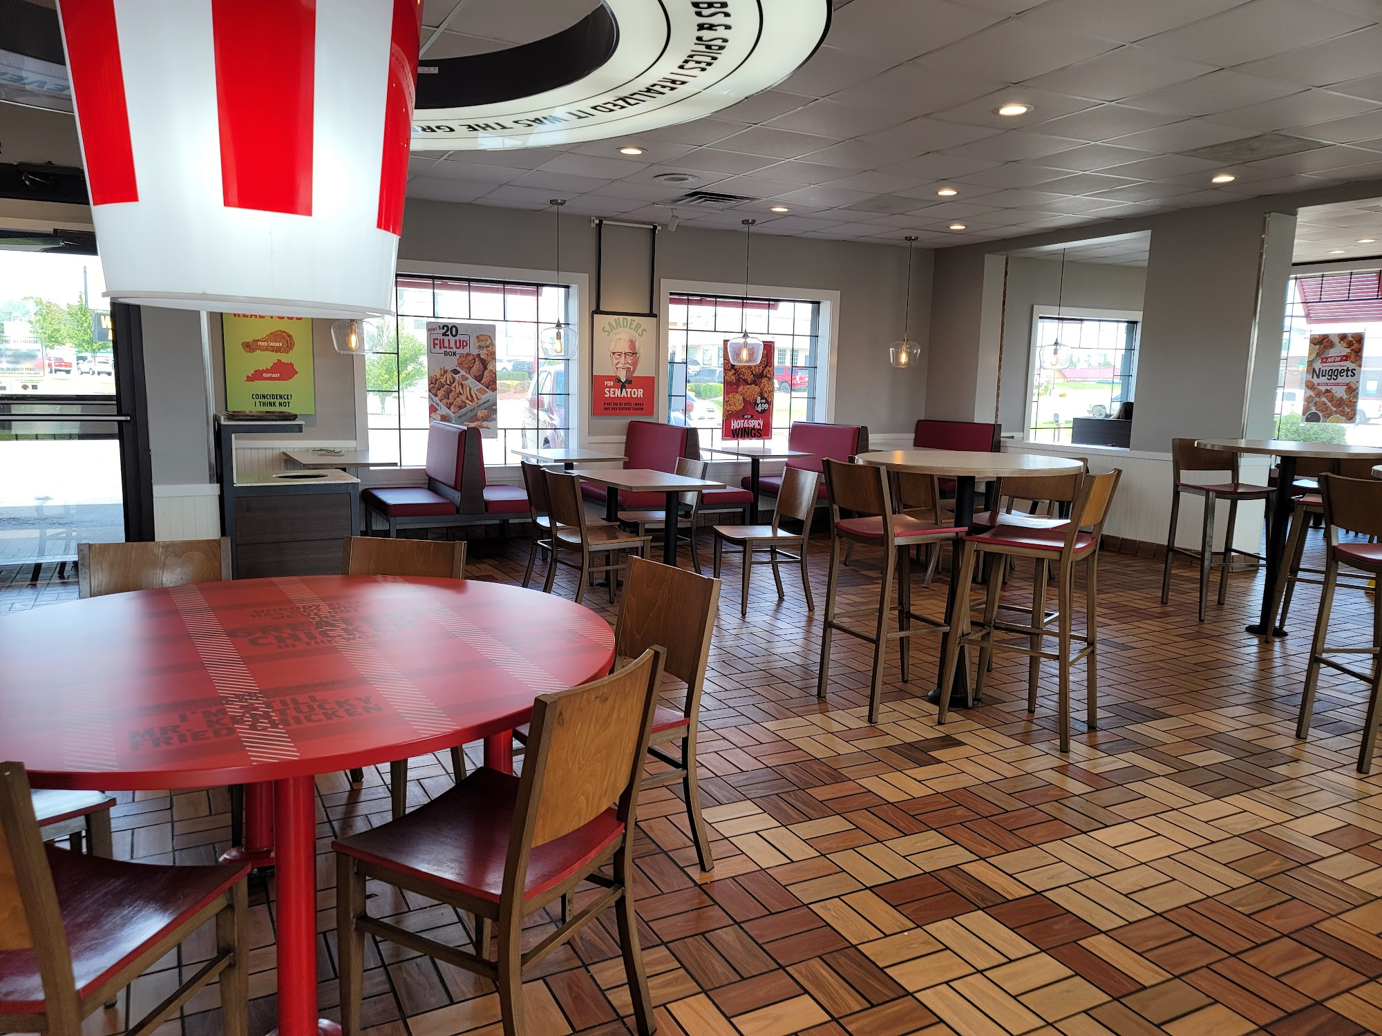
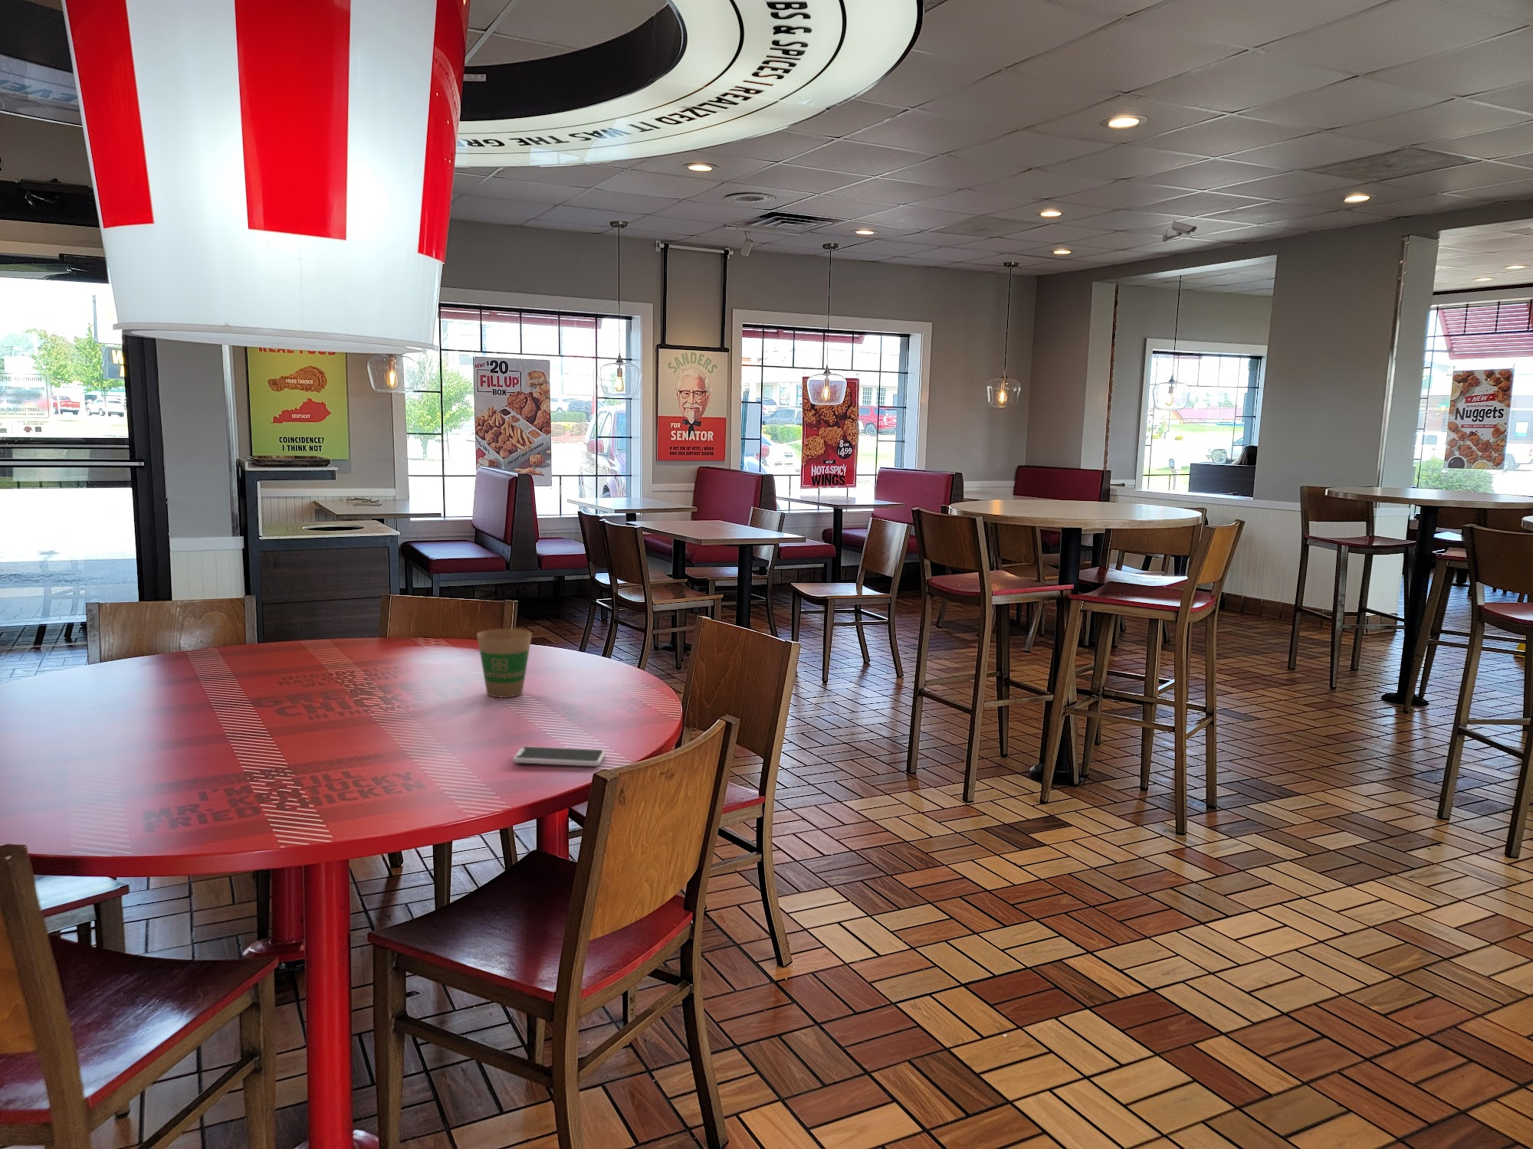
+ paper cup (505, 664)
+ smartphone (560, 756)
+ security camera (1179, 229)
